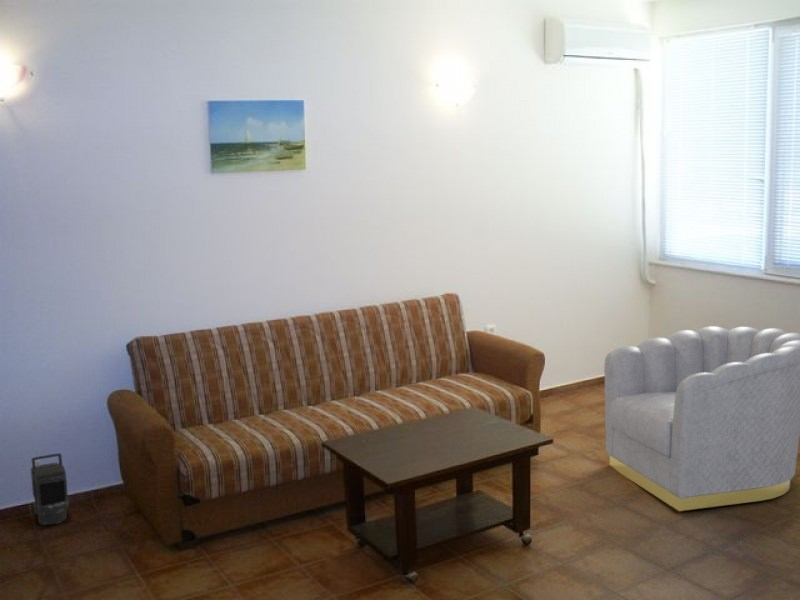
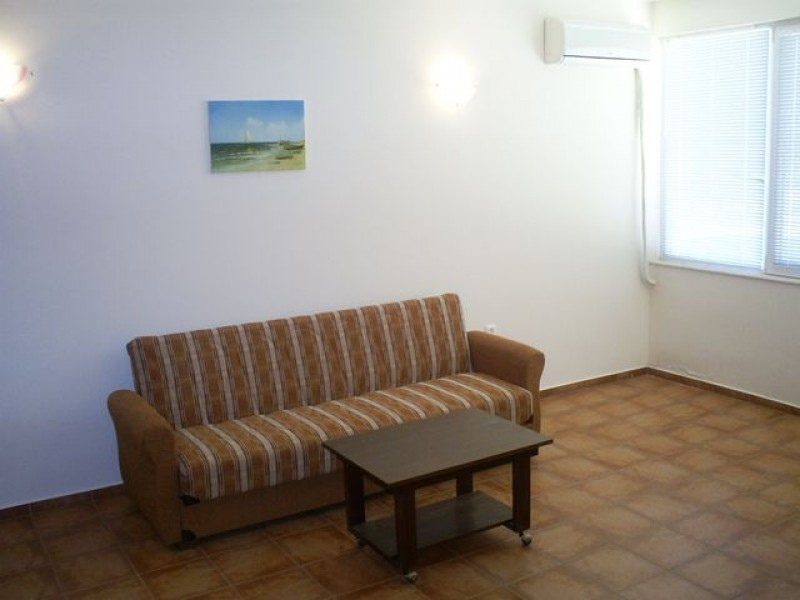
- lantern (49, 487)
- armchair (714, 408)
